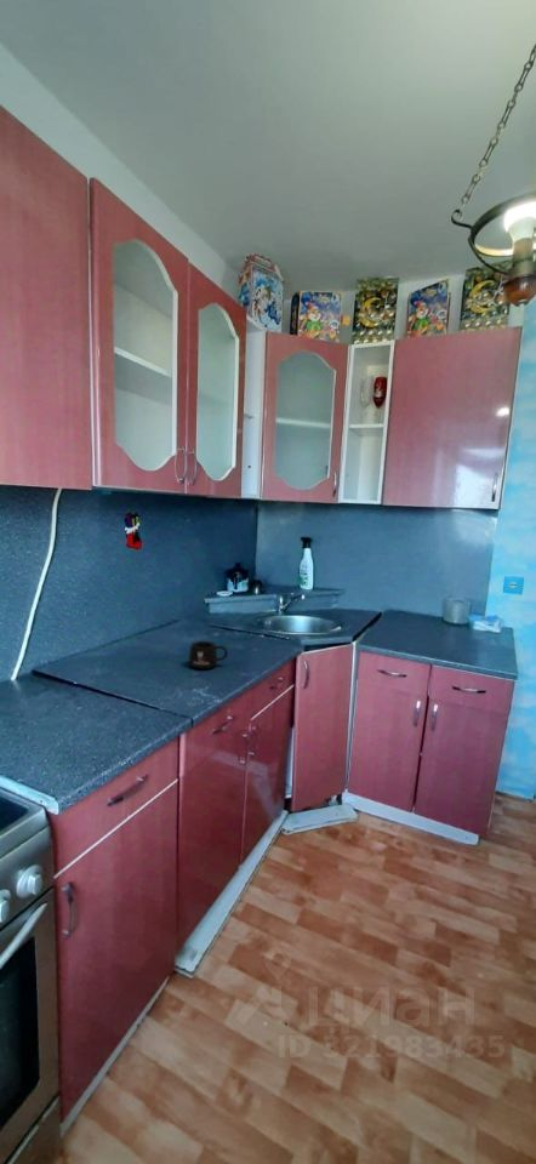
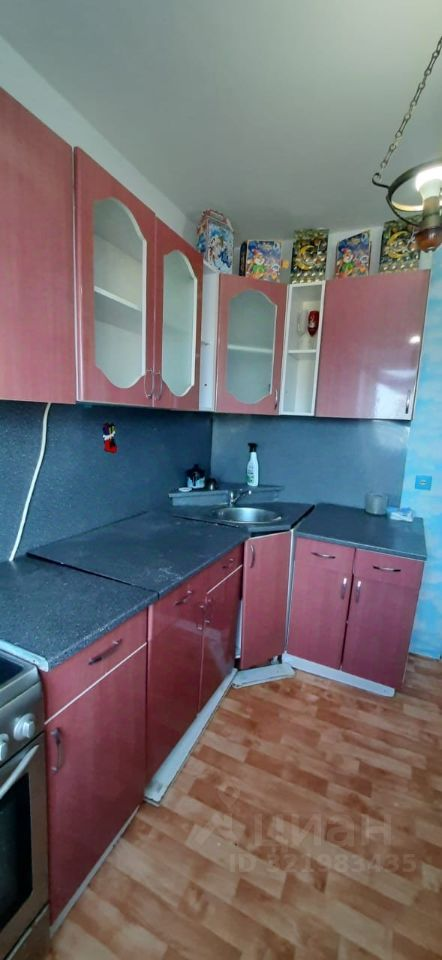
- mug (207, 655)
